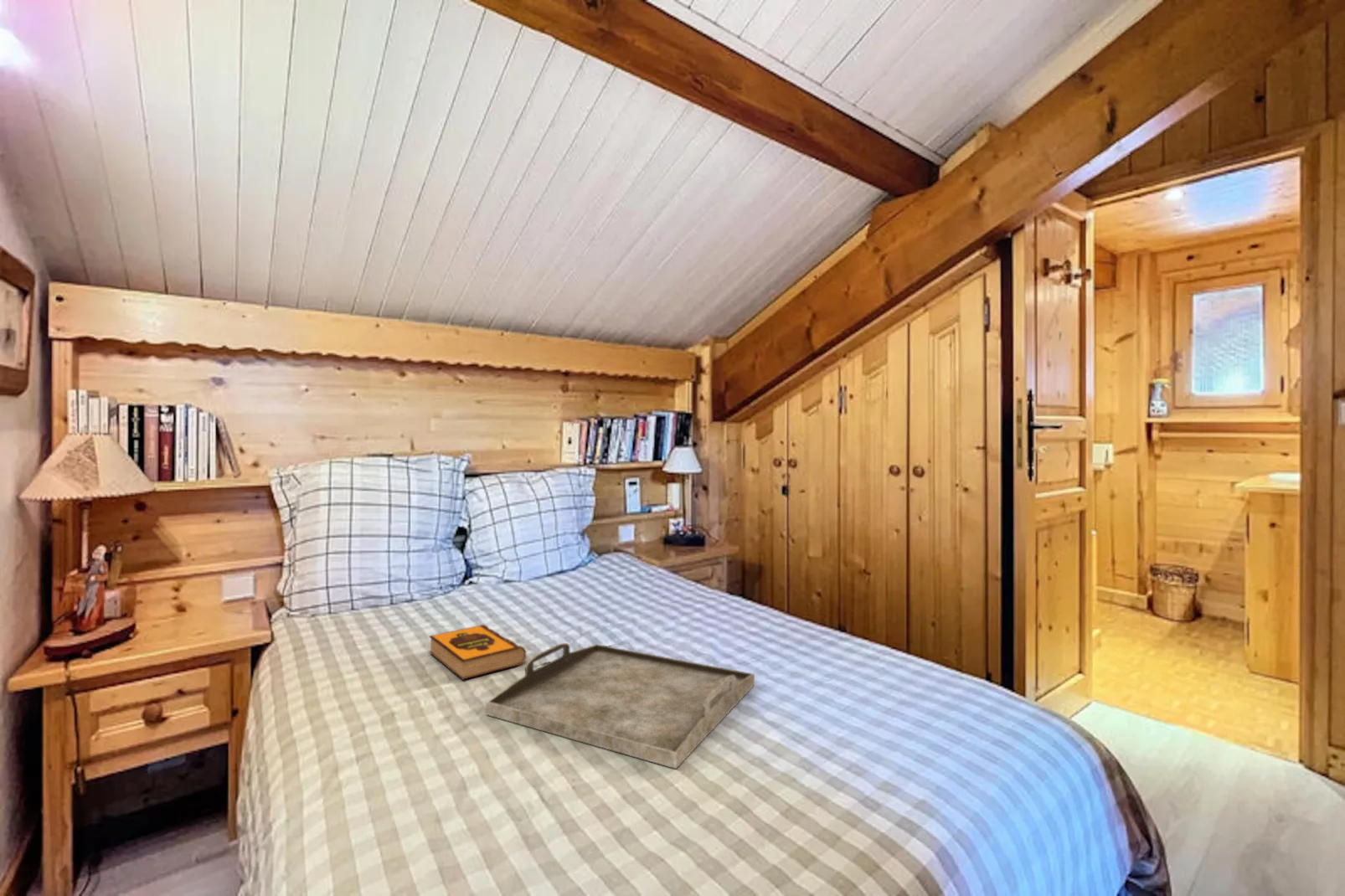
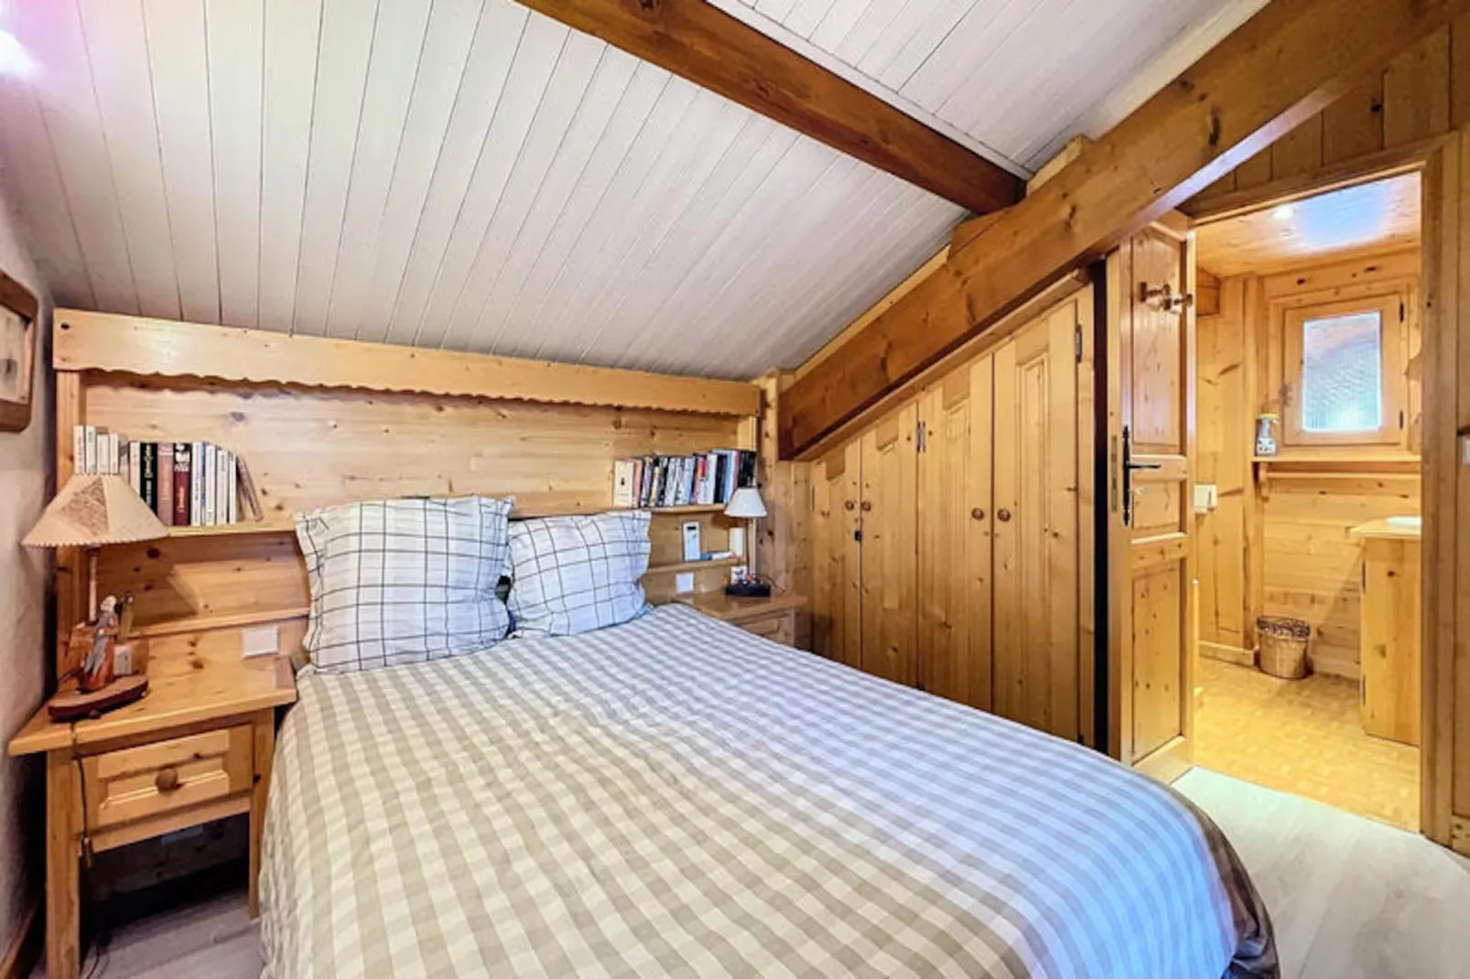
- hardback book (477, 649)
- serving tray (627, 682)
